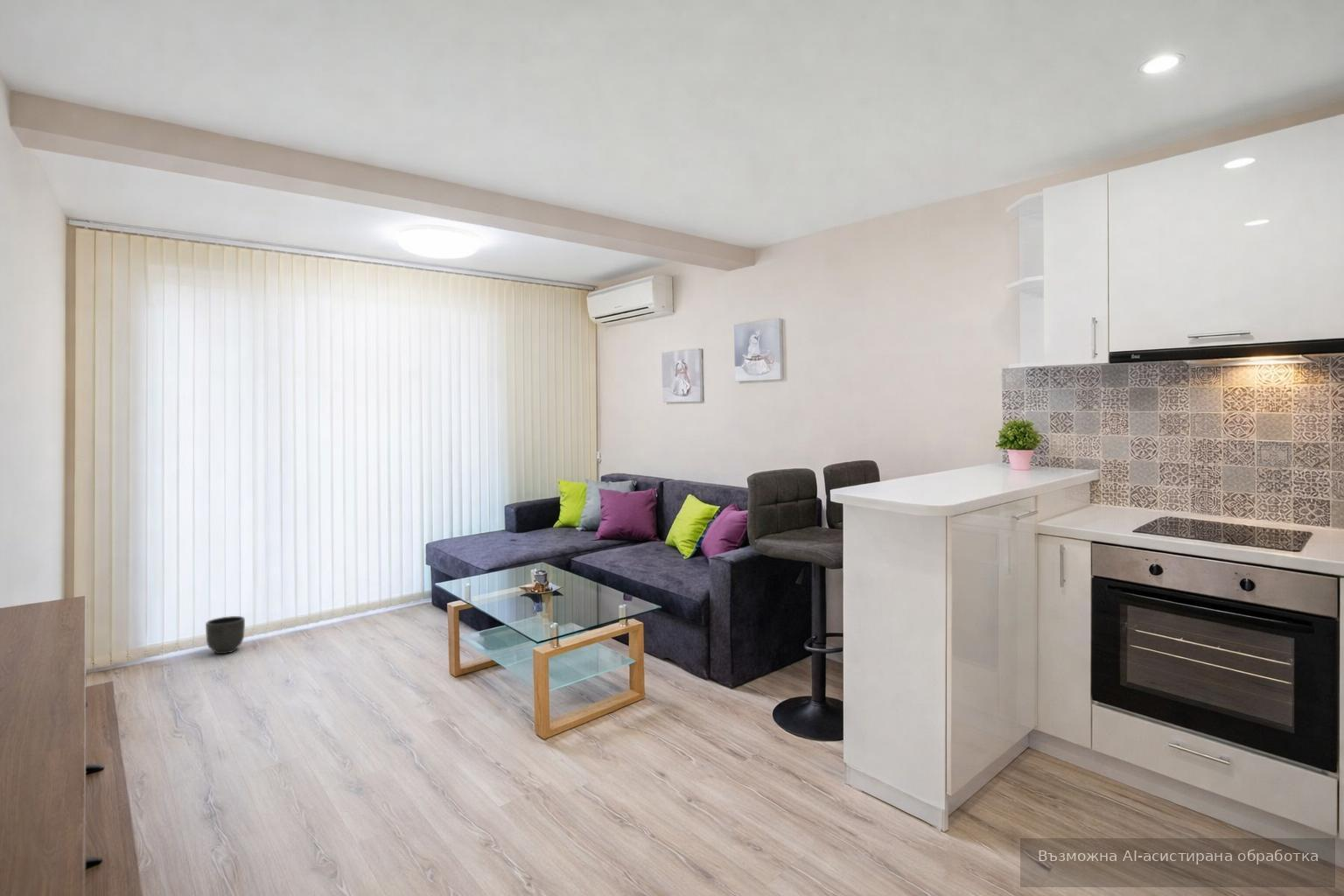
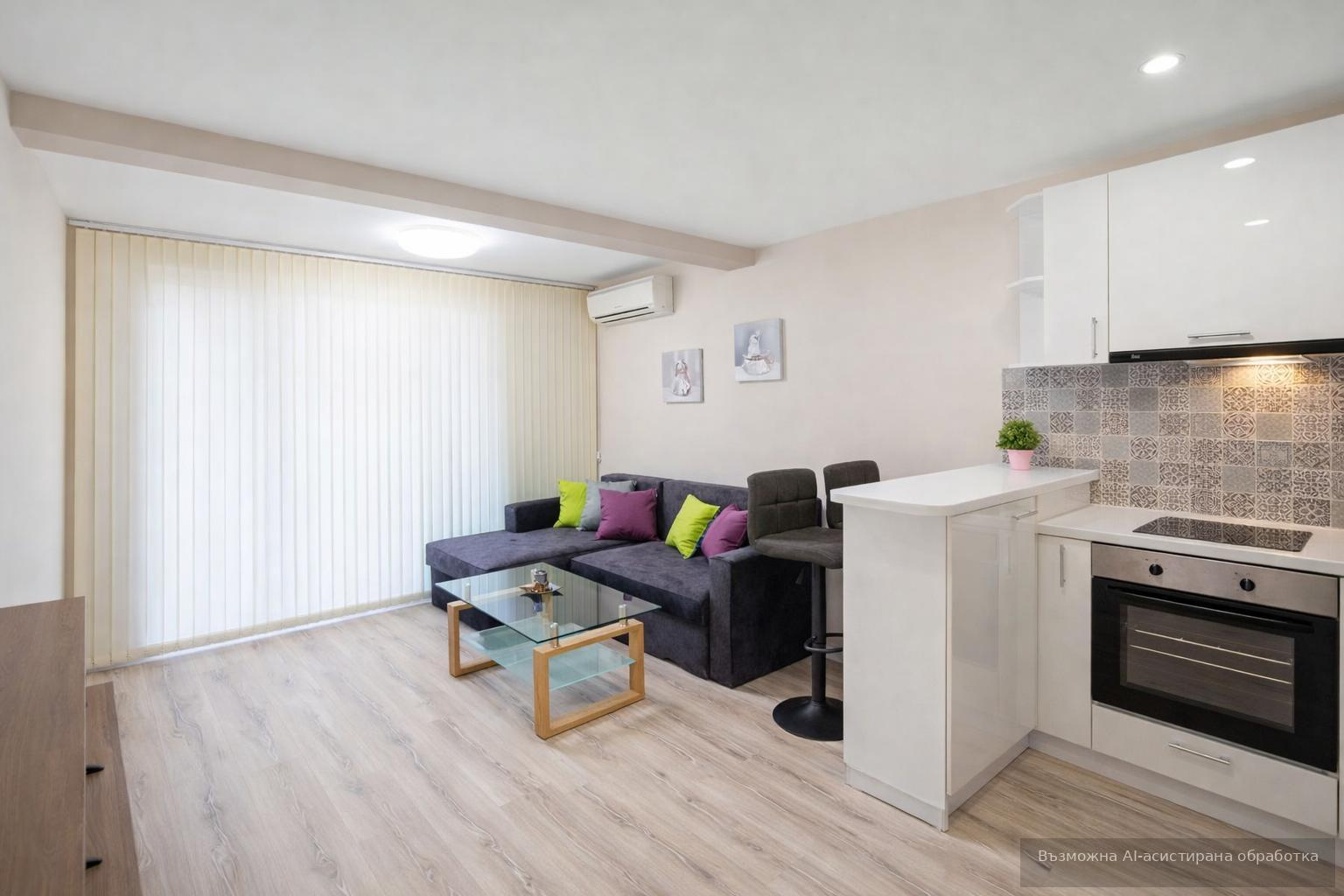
- planter (225, 635)
